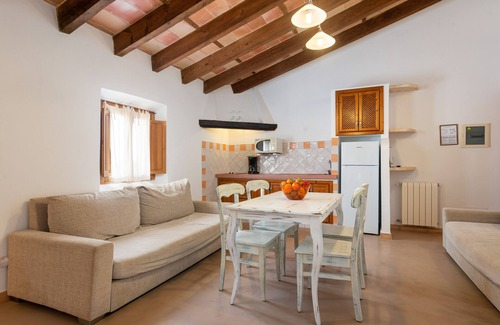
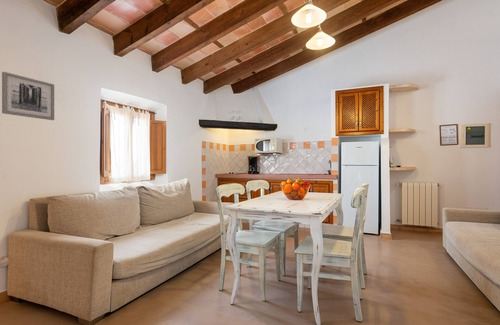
+ wall art (30, 97)
